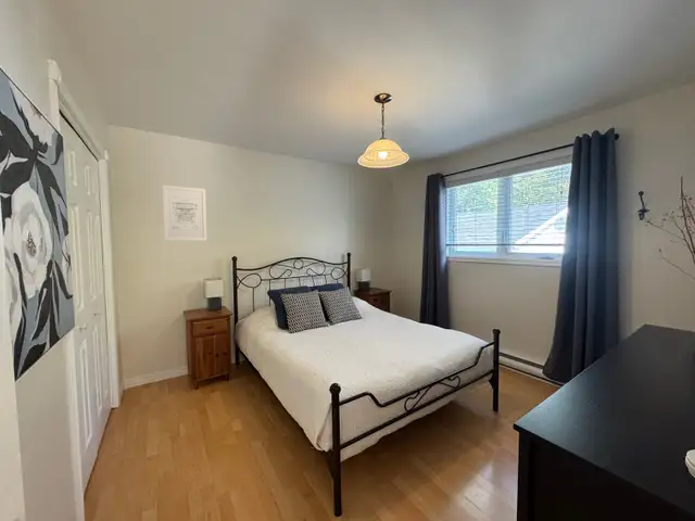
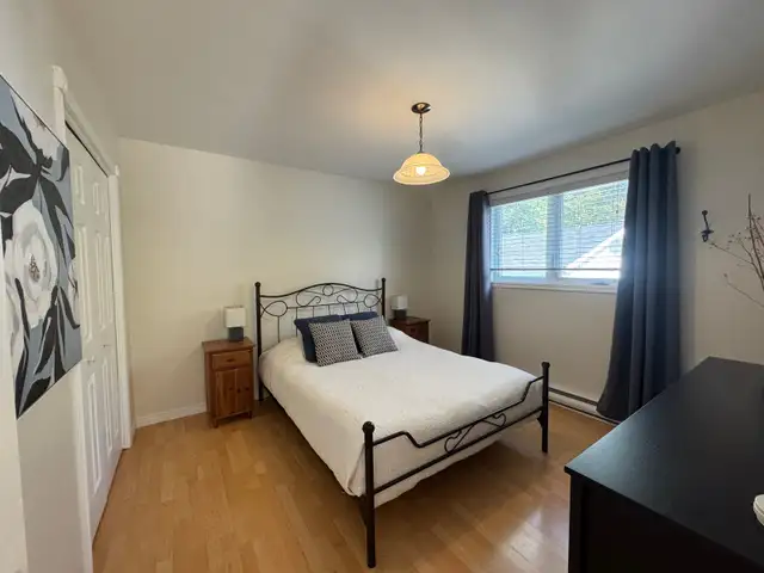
- wall art (185, 214)
